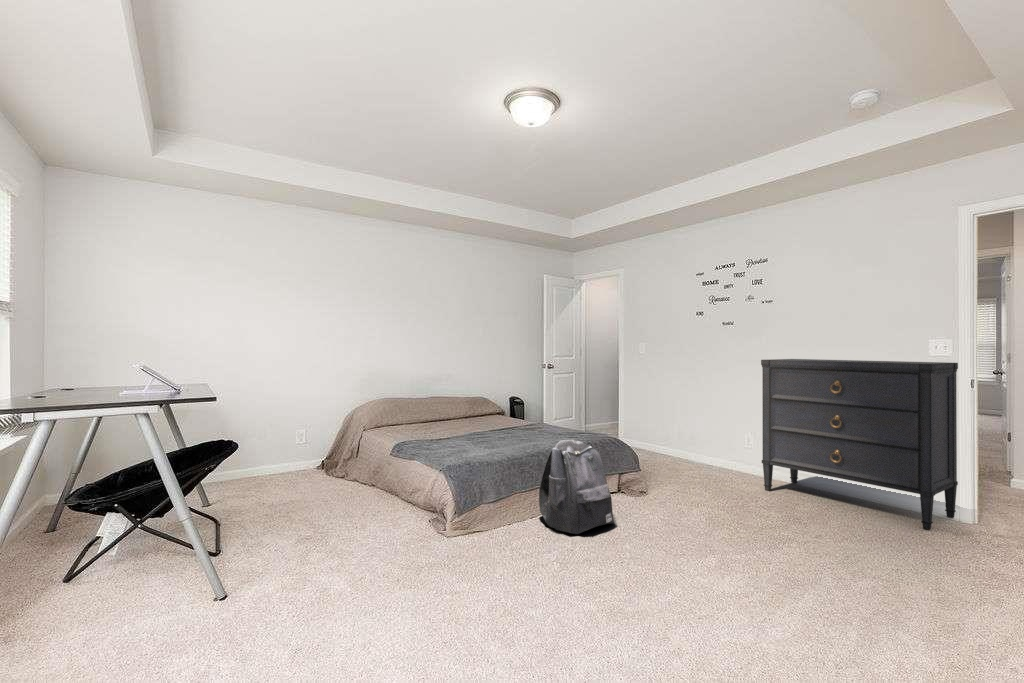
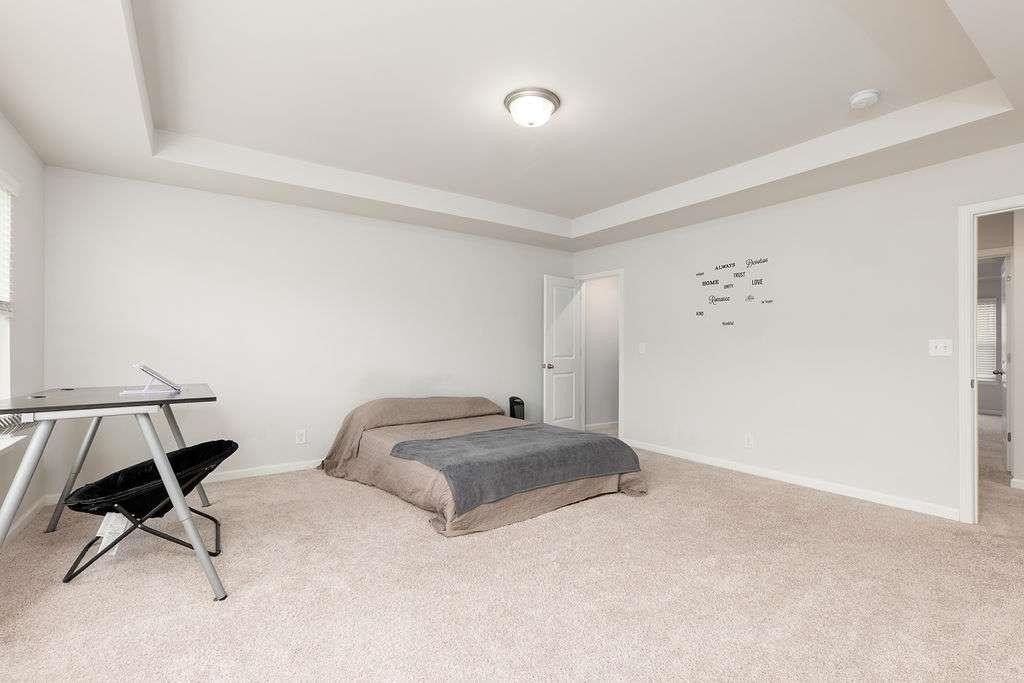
- backpack (576, 482)
- dresser (851, 431)
